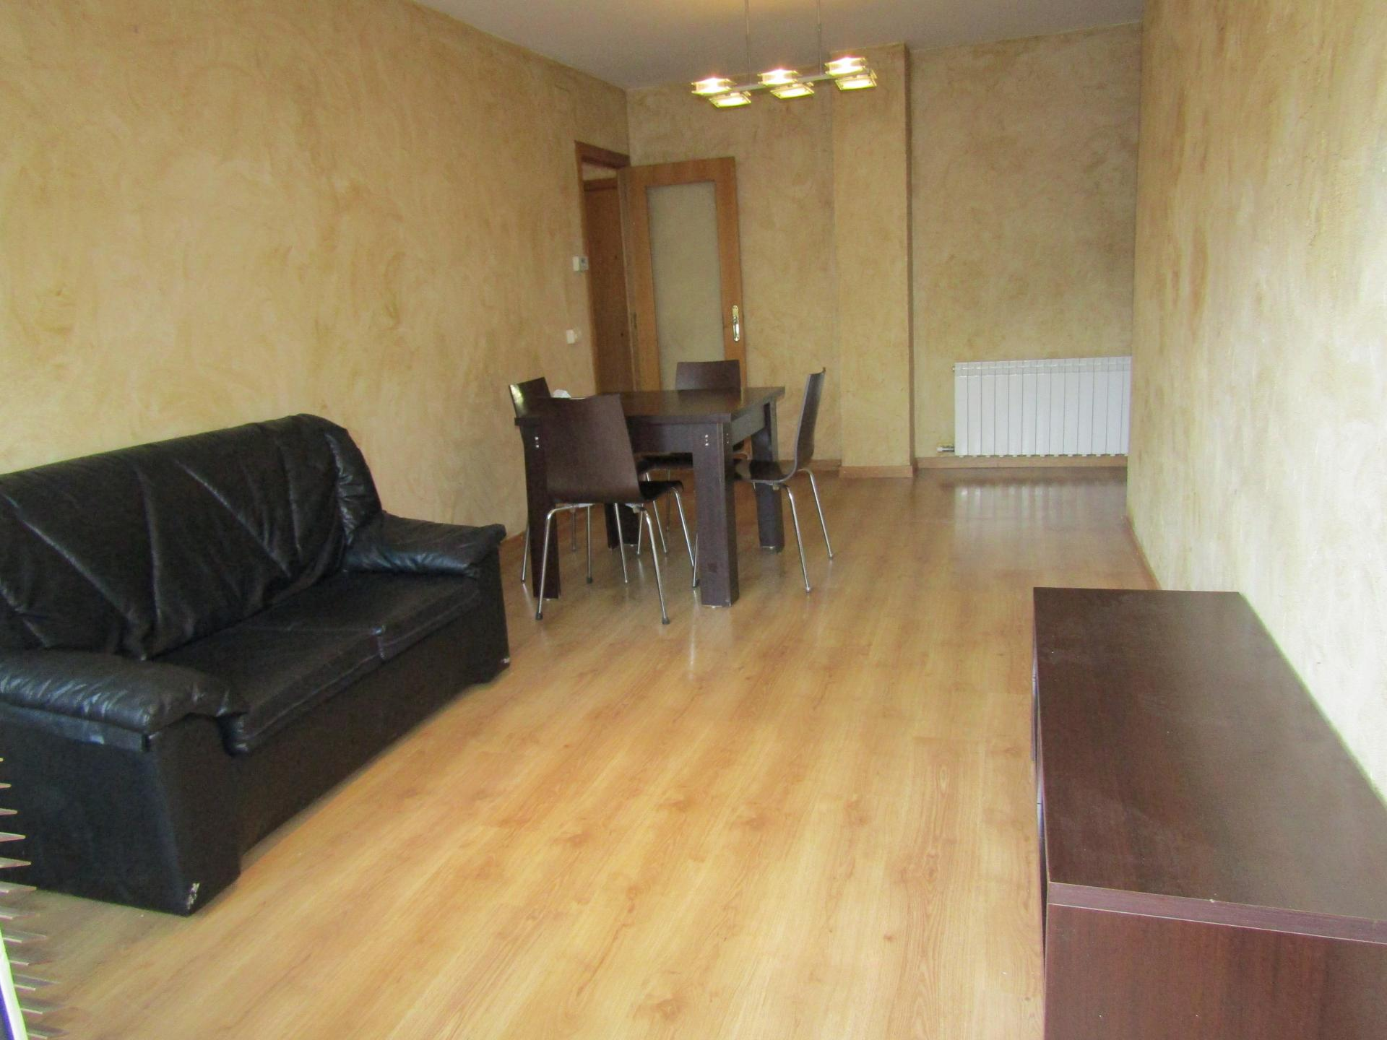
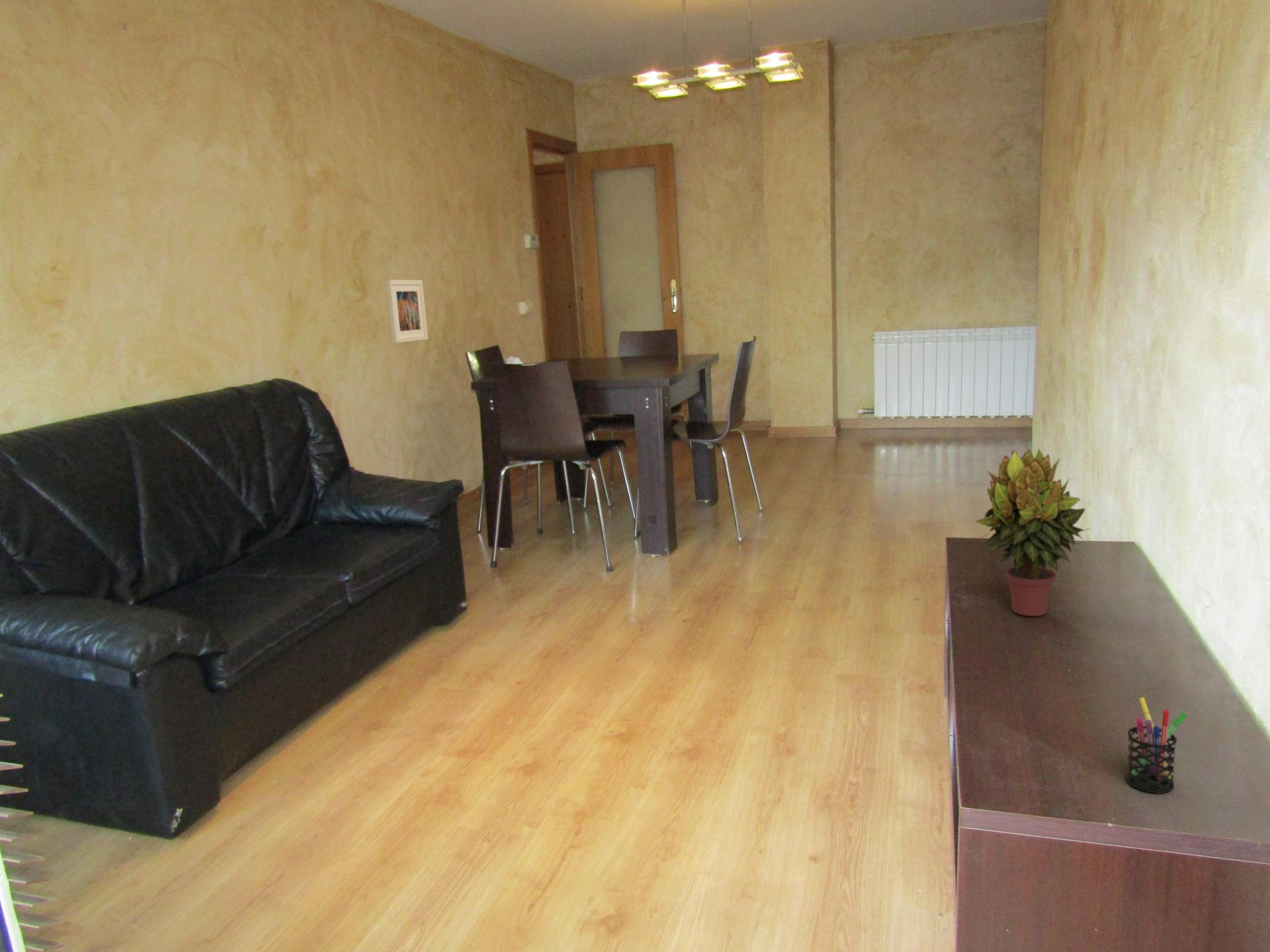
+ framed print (407, 311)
+ pen holder (1158, 742)
+ potted plant (1028, 530)
